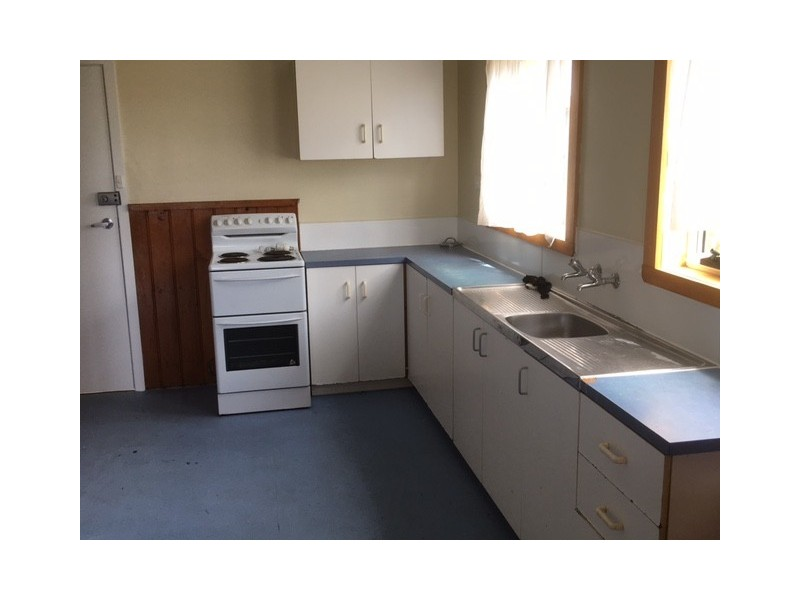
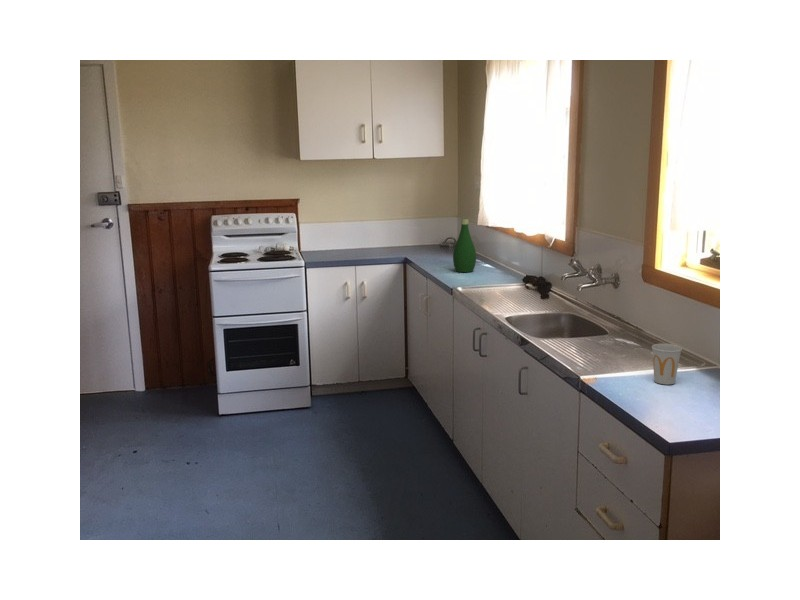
+ bottle (464, 245)
+ cup (665, 364)
